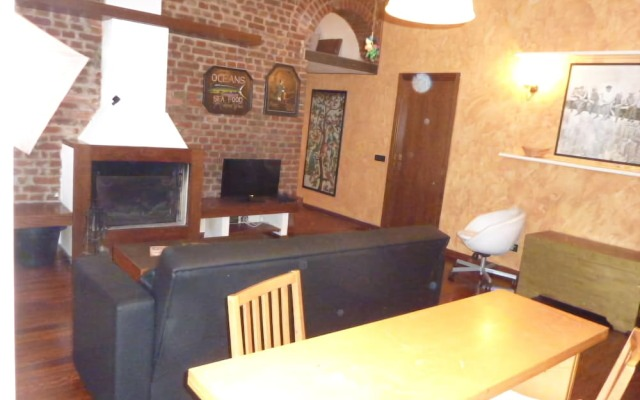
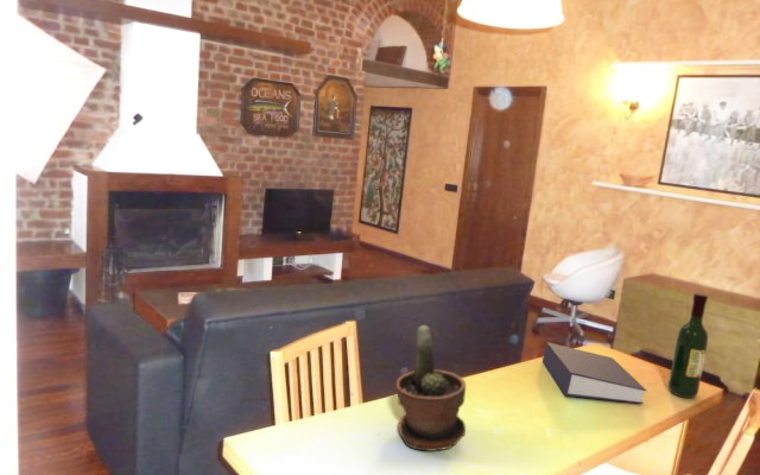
+ wine bottle (691, 344)
+ potted plant (432, 386)
+ book (591, 370)
